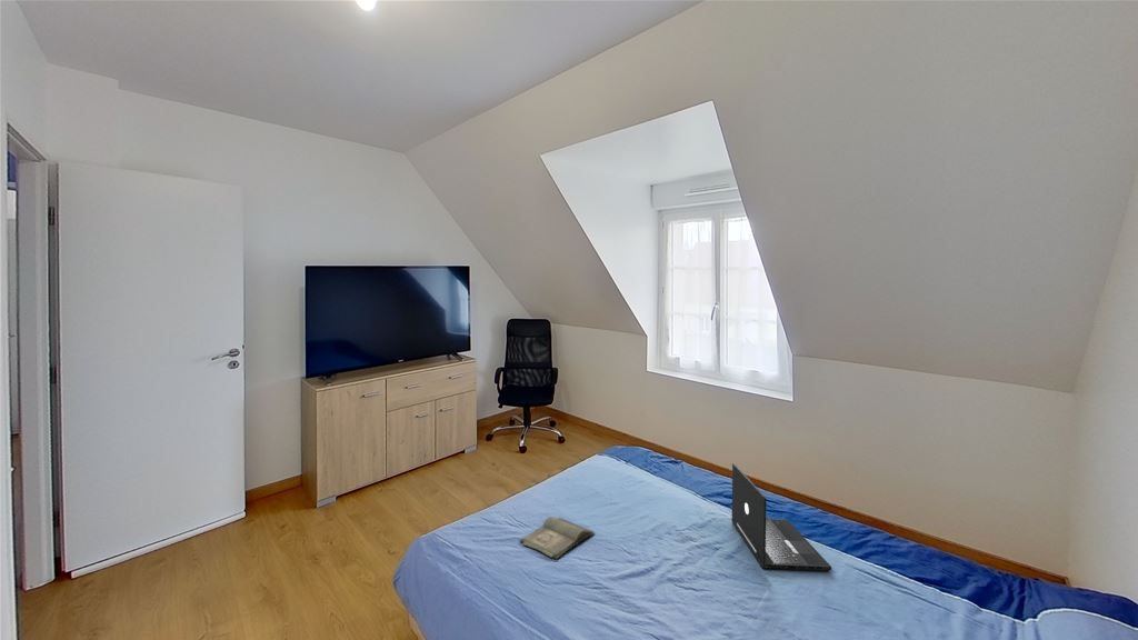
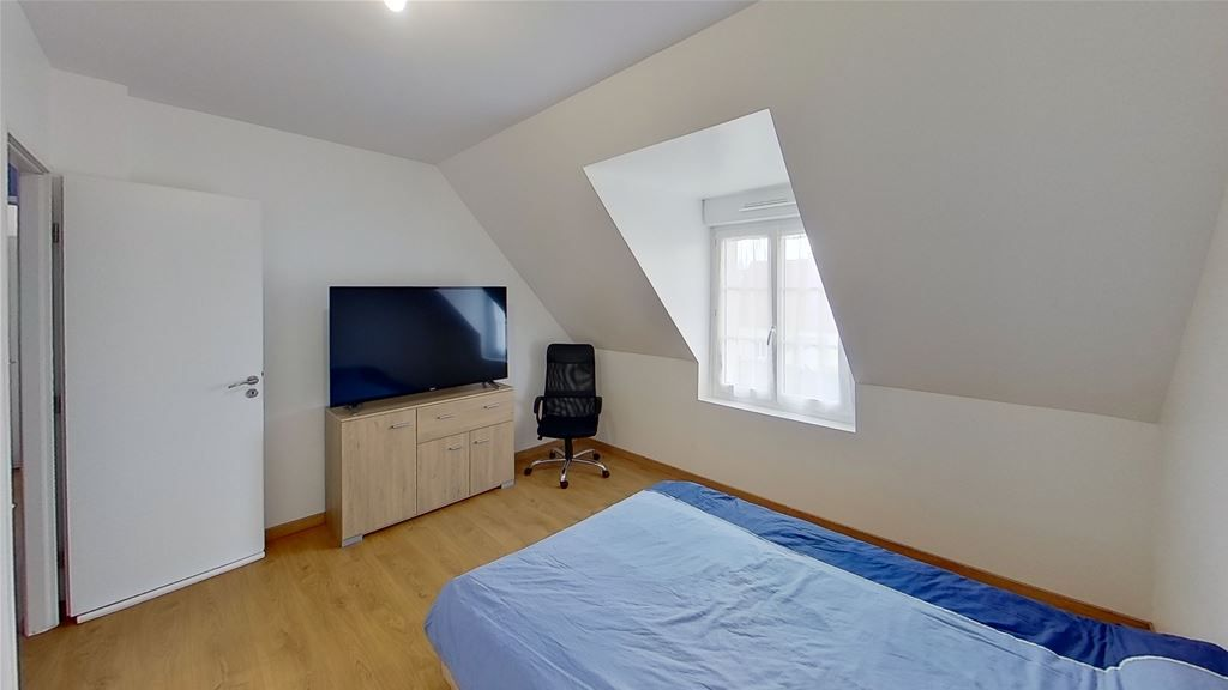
- hardback book (557, 533)
- laptop (776, 519)
